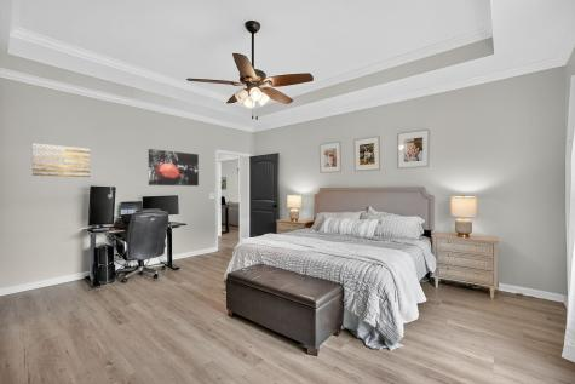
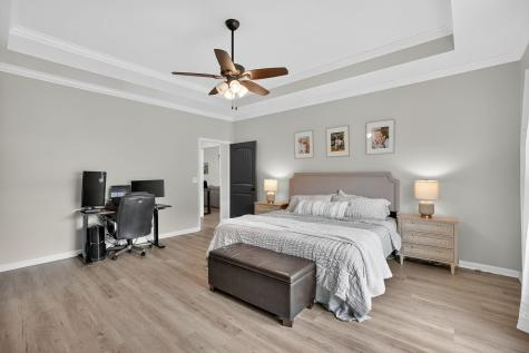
- wall art (174, 168)
- wall art (62, 161)
